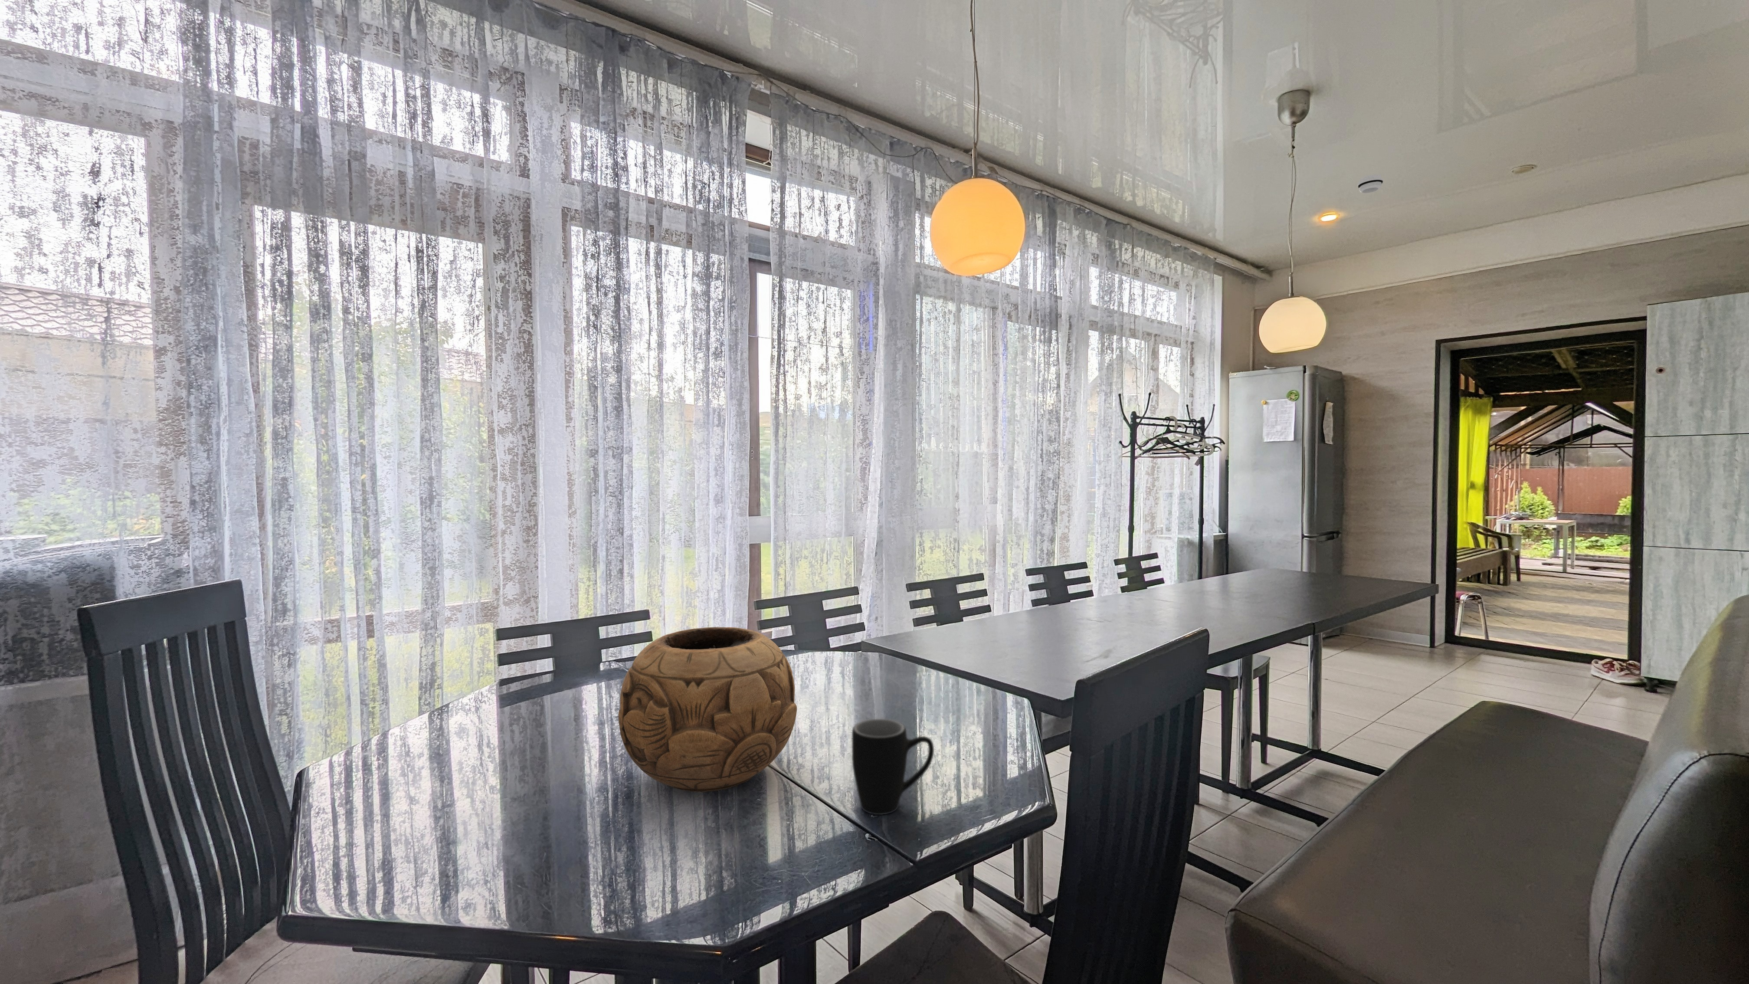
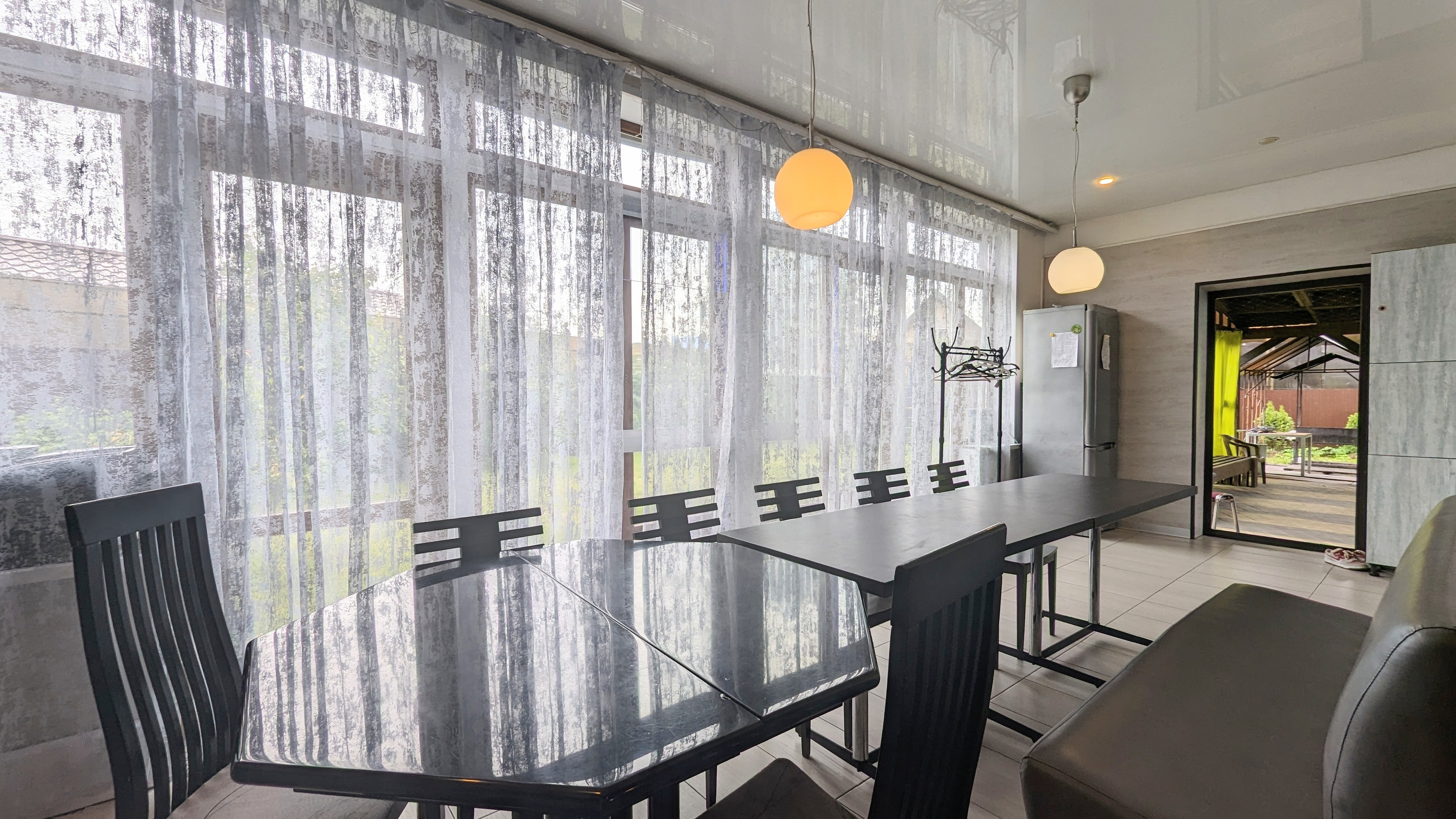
- smoke detector (1371, 184)
- mug (893, 767)
- decorative bowl (710, 704)
